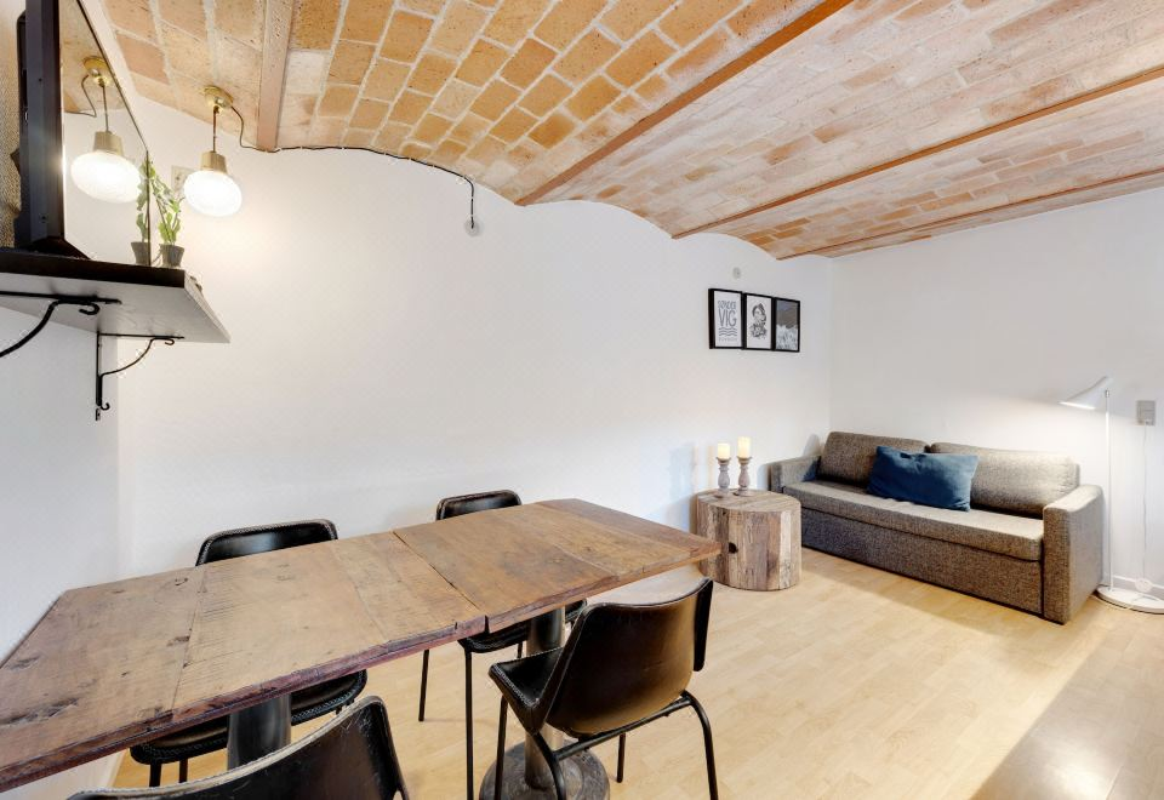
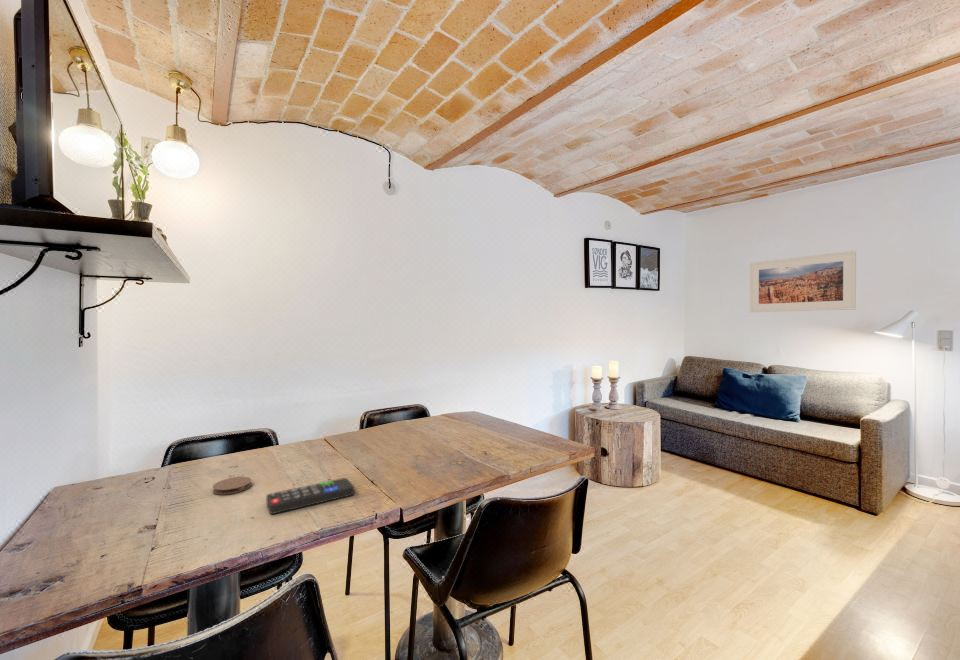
+ coaster (232, 485)
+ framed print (798, 284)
+ remote control (311, 493)
